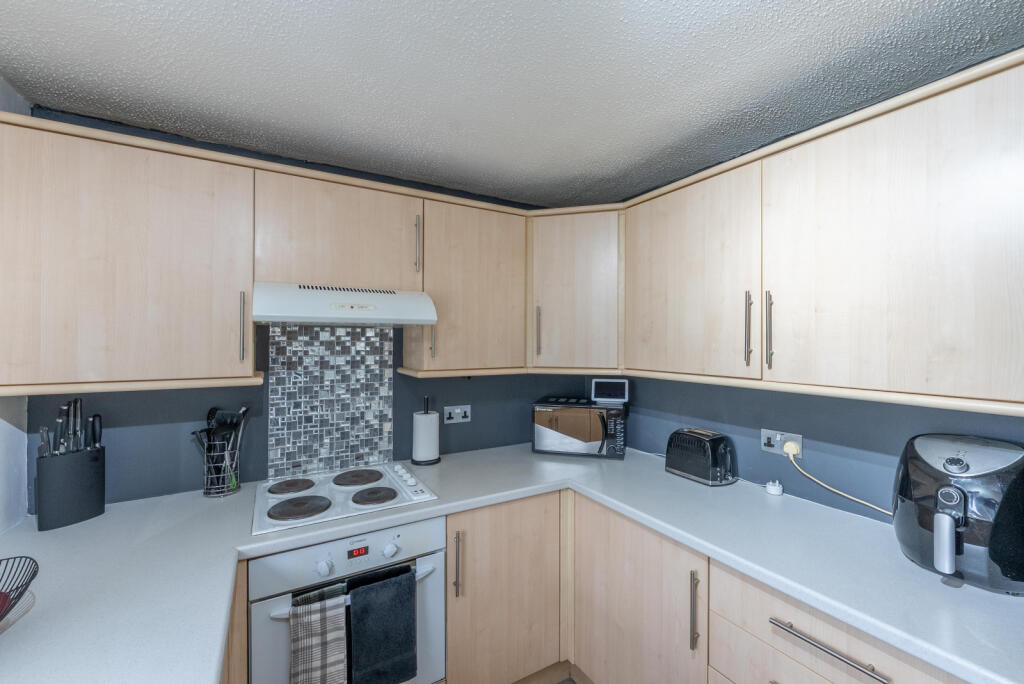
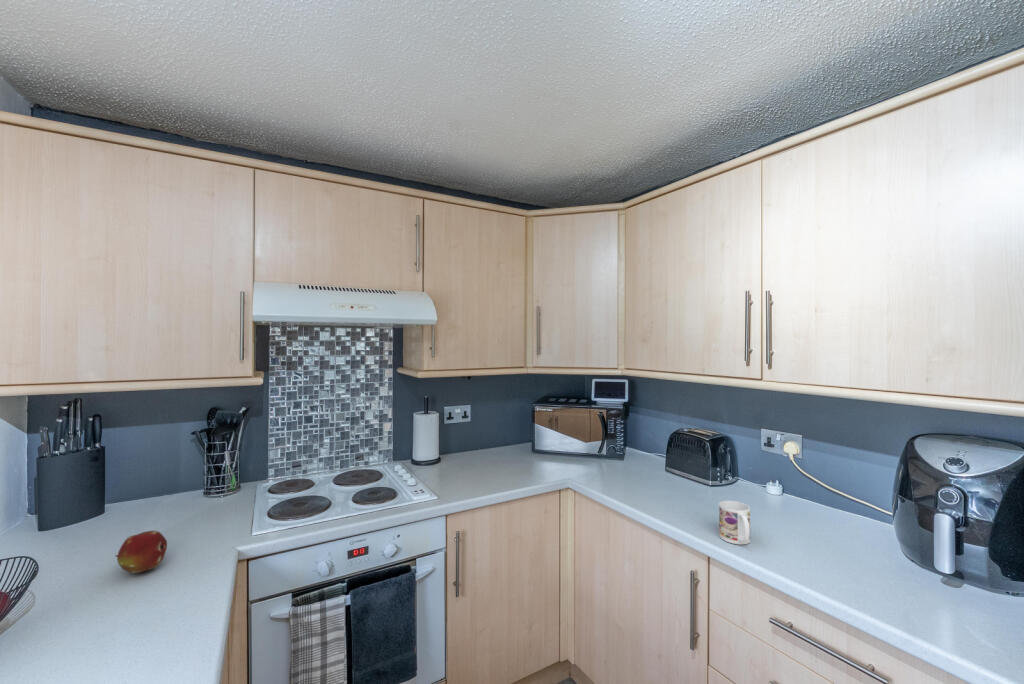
+ fruit (139, 552)
+ mug (737, 524)
